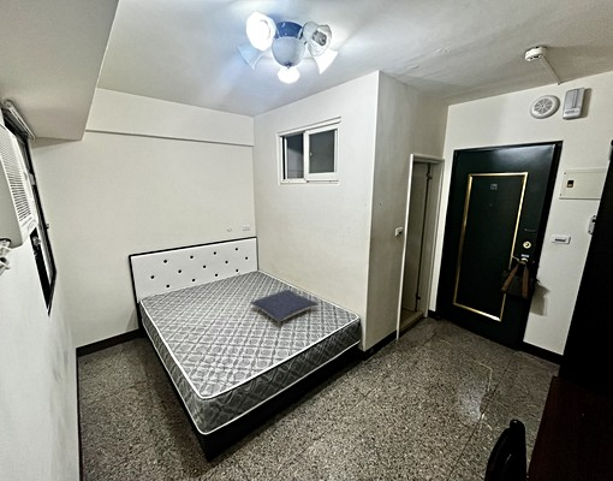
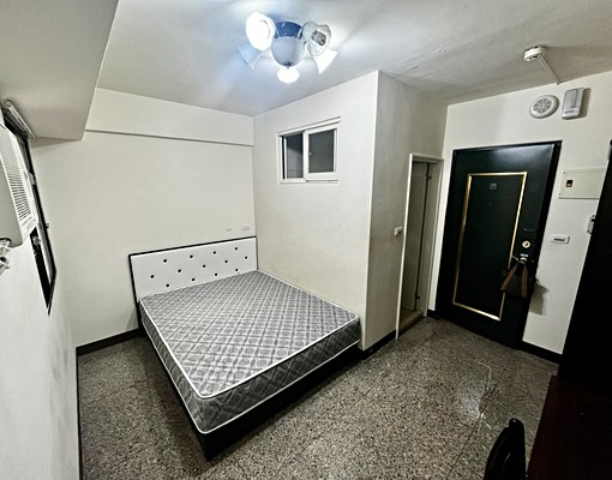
- pillow (284, 303)
